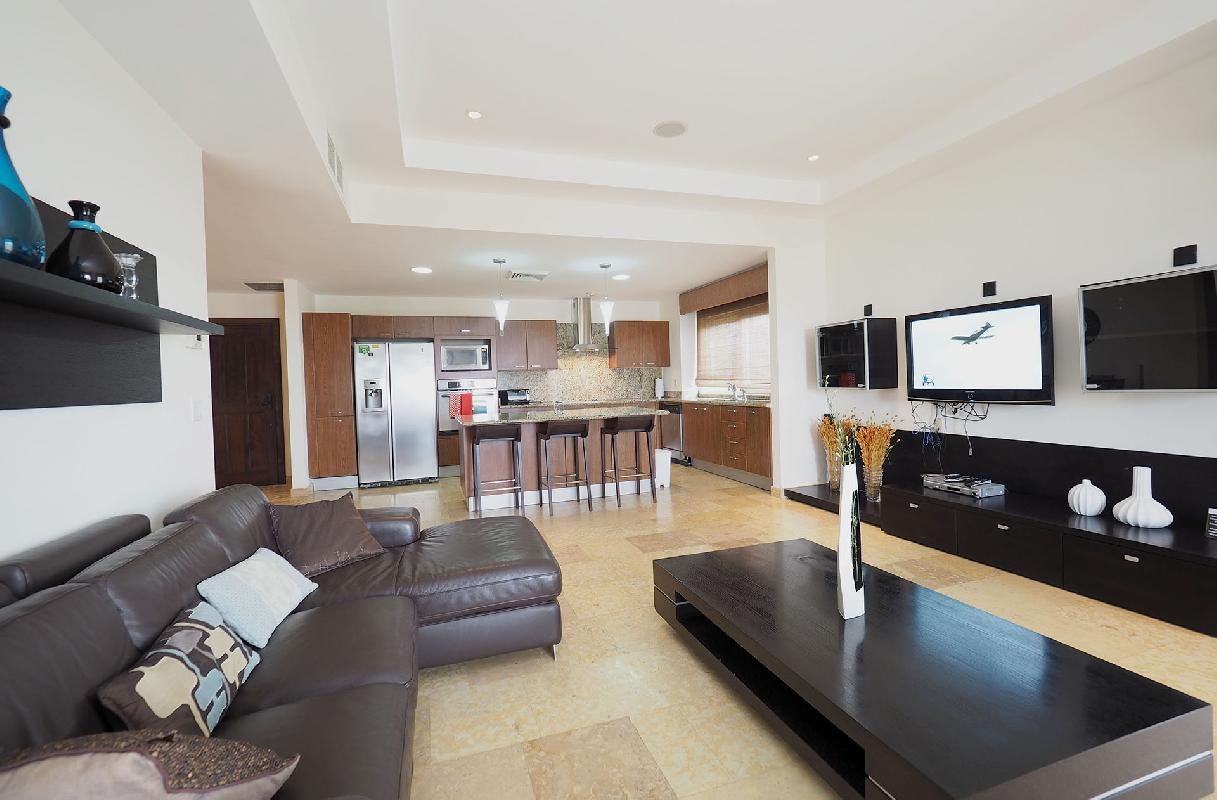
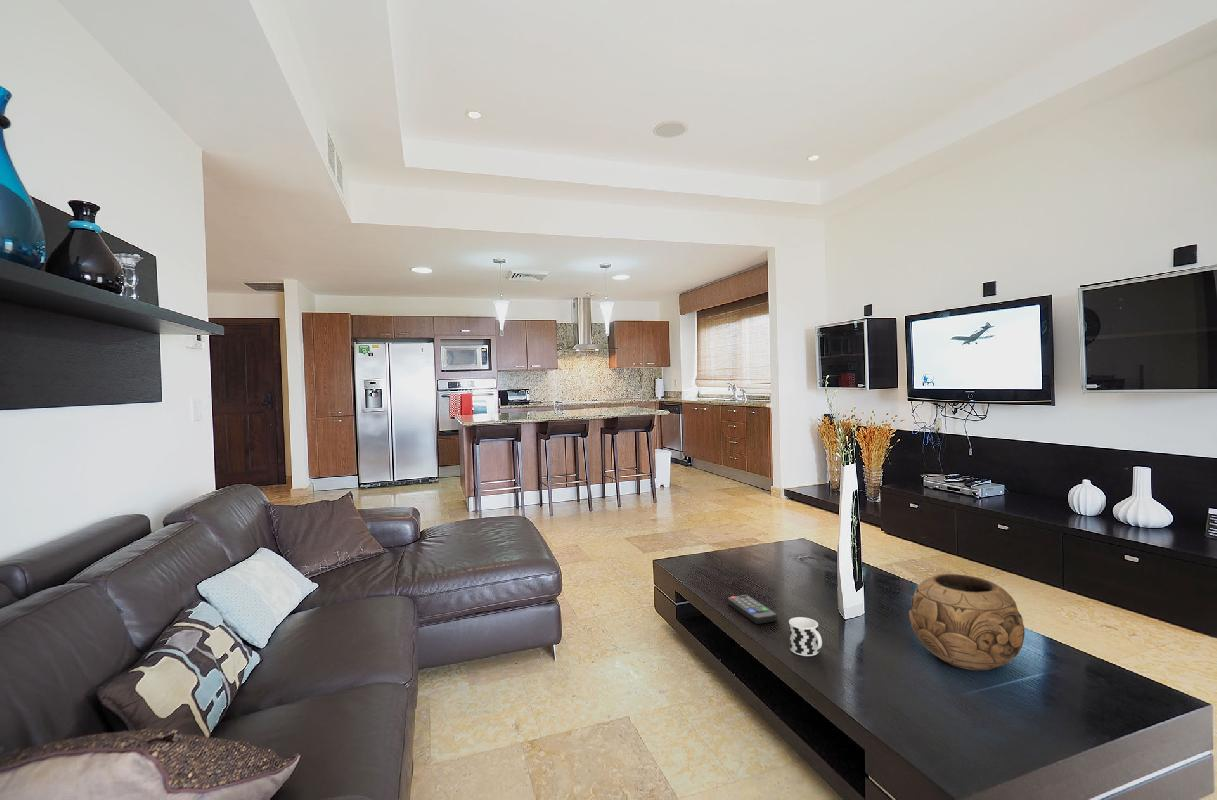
+ decorative bowl (964, 620)
+ remote control (751, 608)
+ cup (807, 638)
